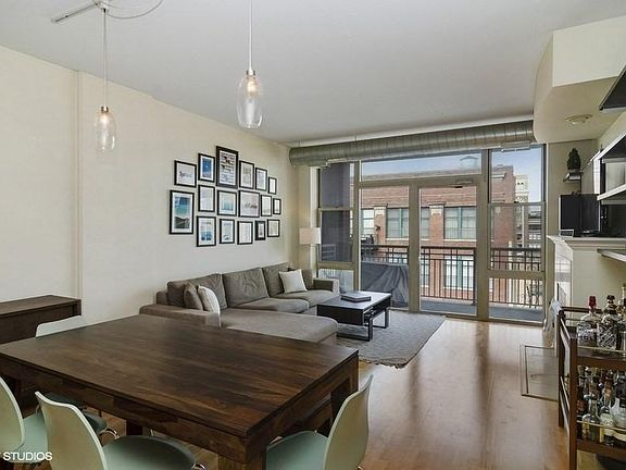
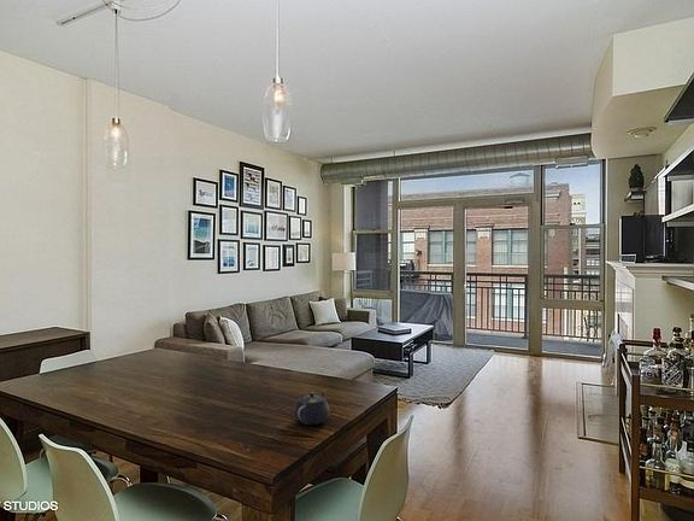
+ teapot (312, 405)
